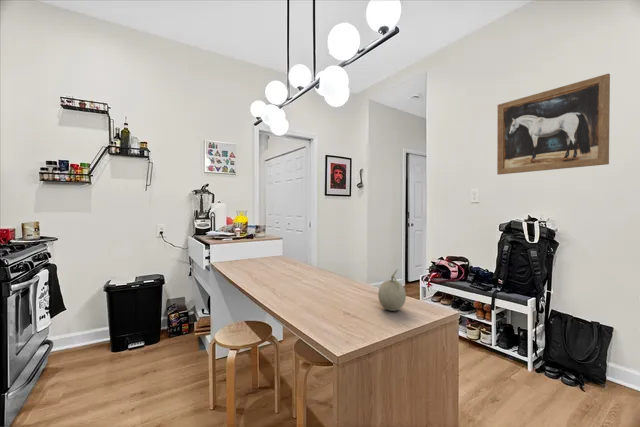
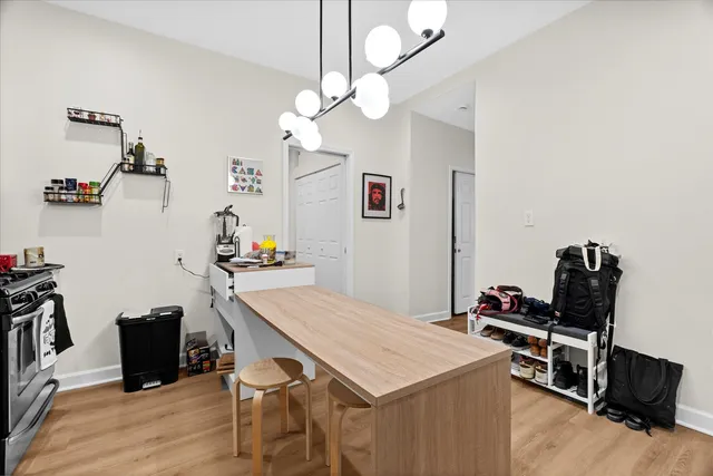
- wall art (546, 130)
- fruit (392, 291)
